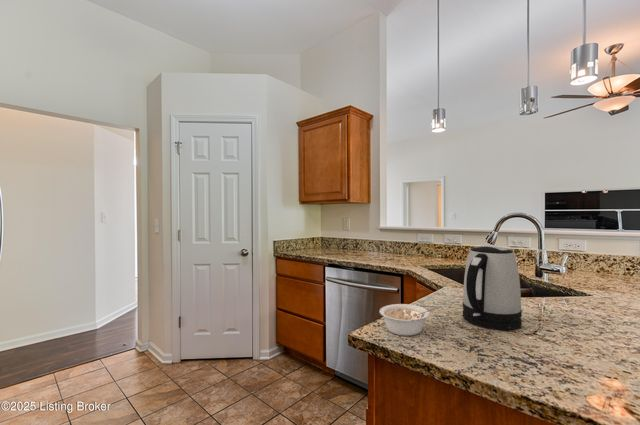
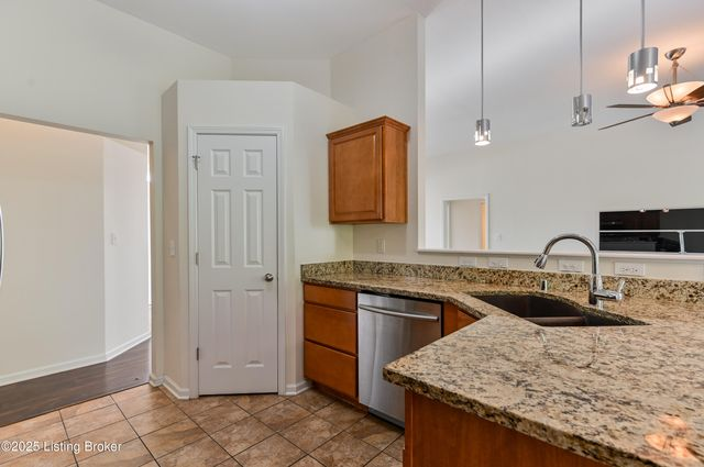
- kettle (487, 284)
- legume (405, 318)
